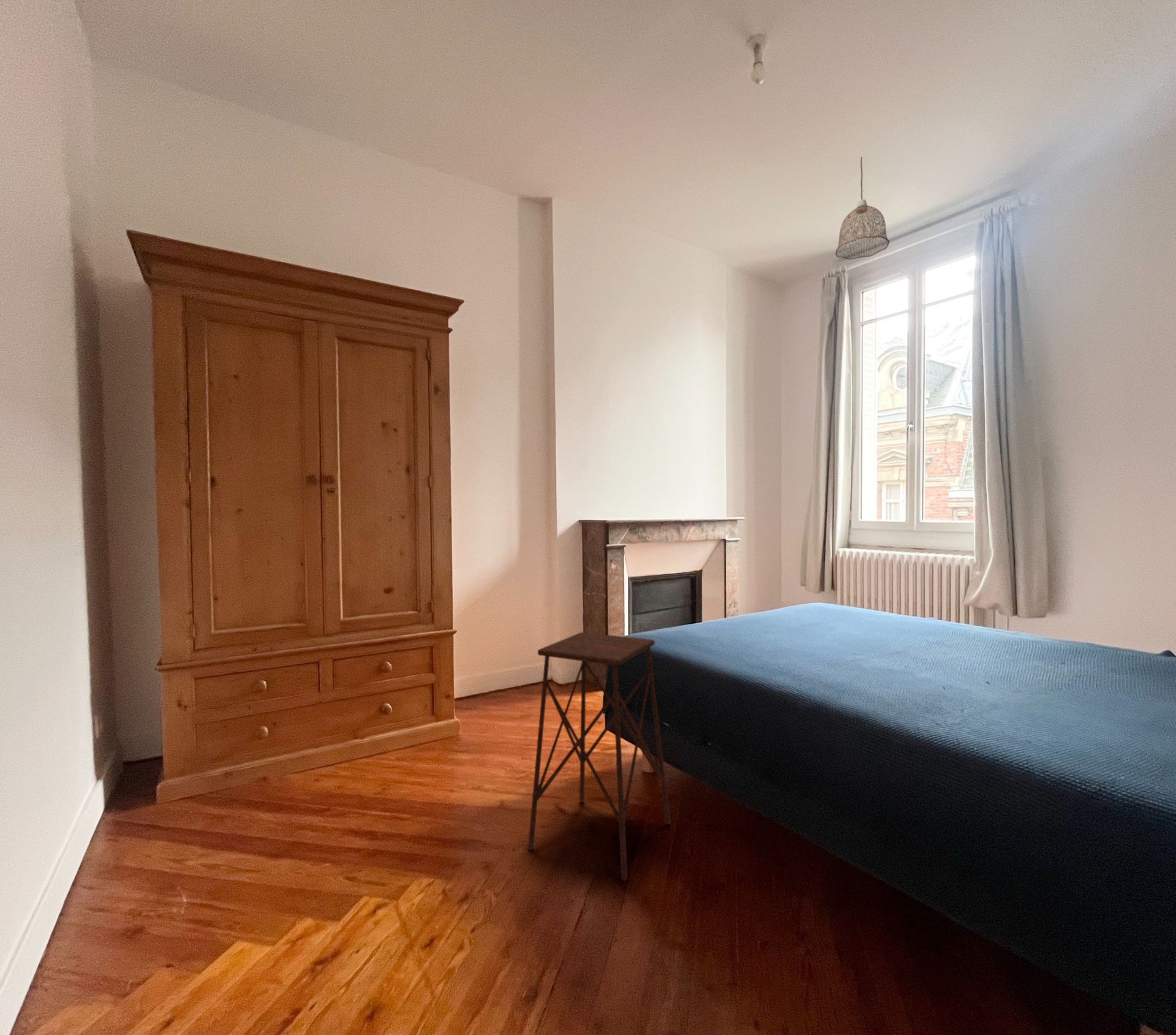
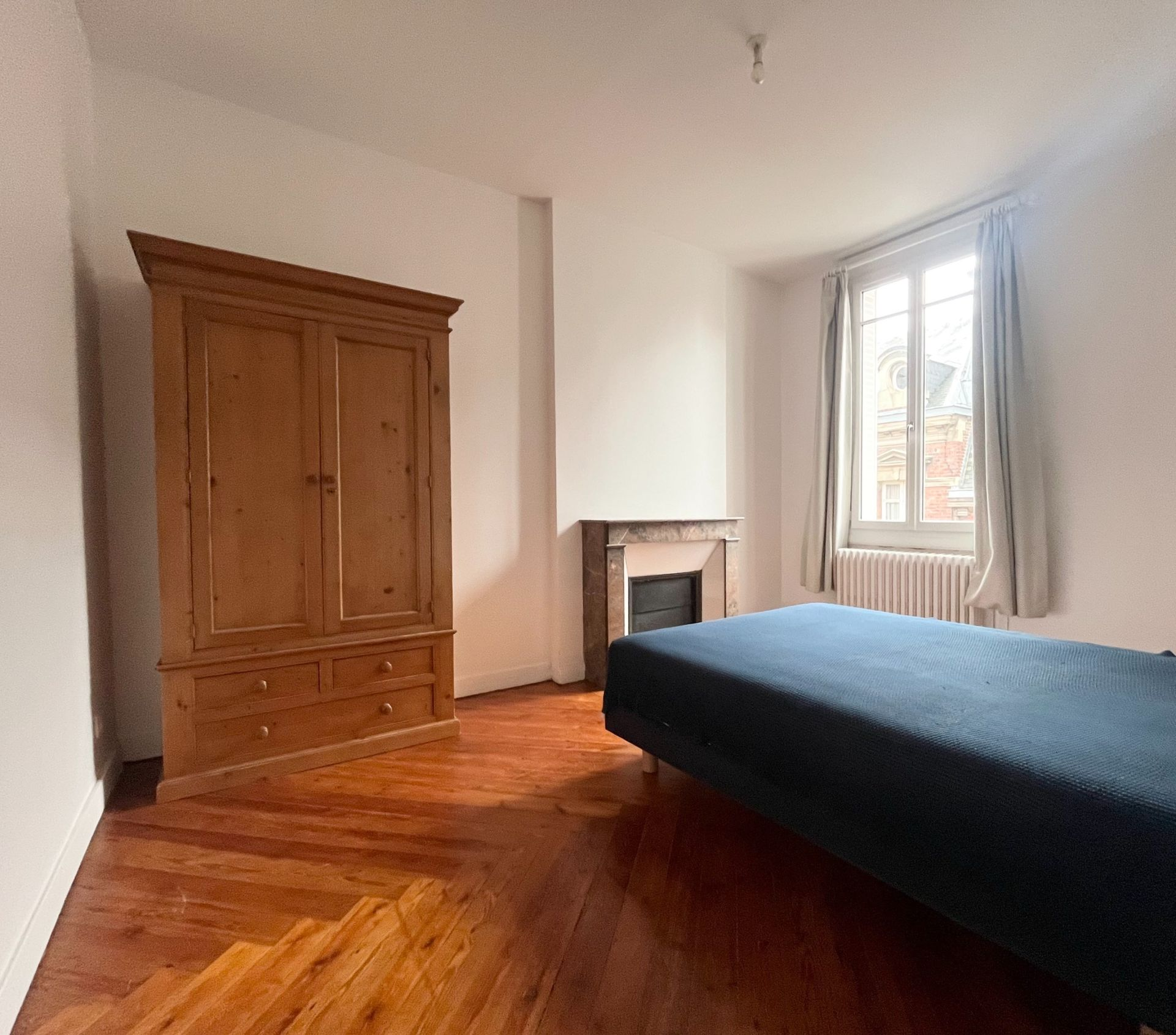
- side table (600, 740)
- pendant lamp (861, 203)
